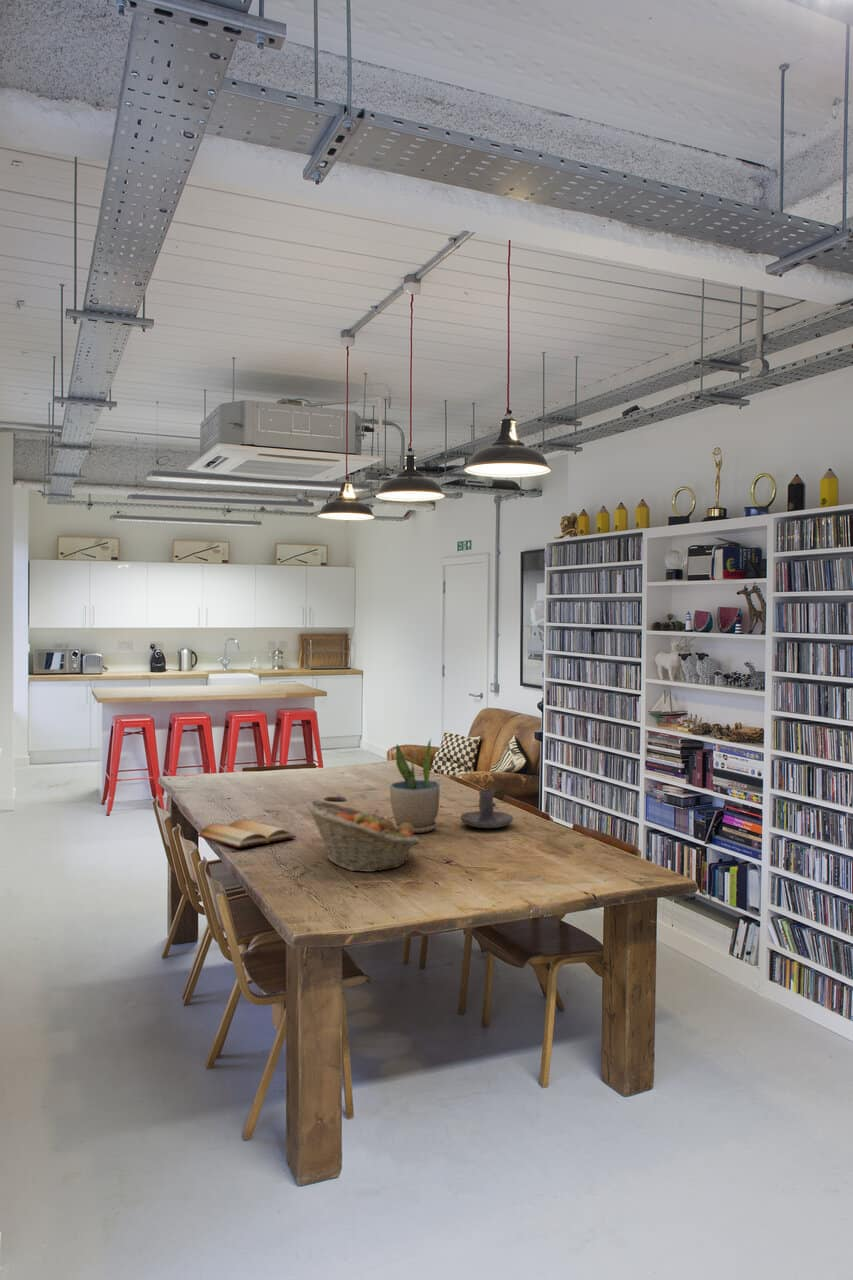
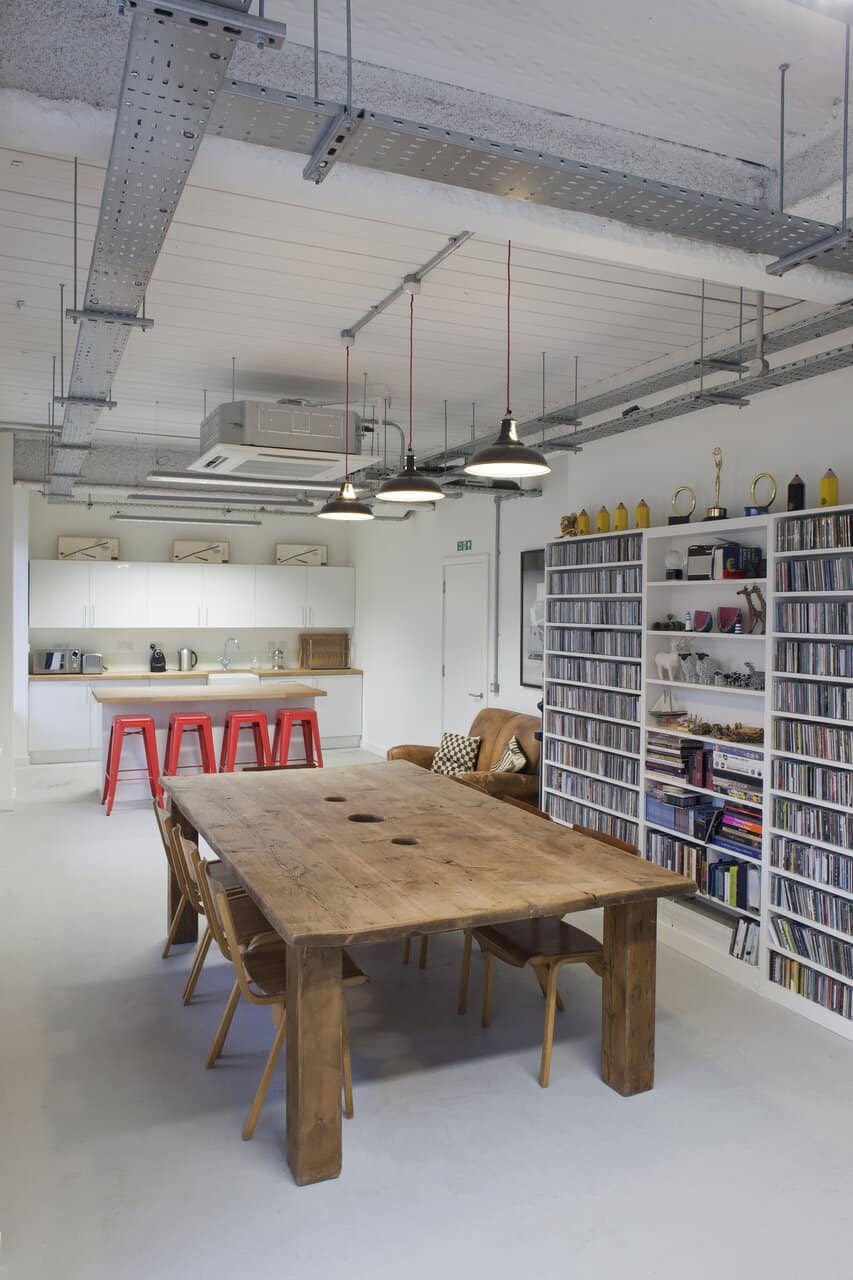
- fruit basket (361, 831)
- candle holder (485, 807)
- bible (246, 832)
- potted plant (414, 782)
